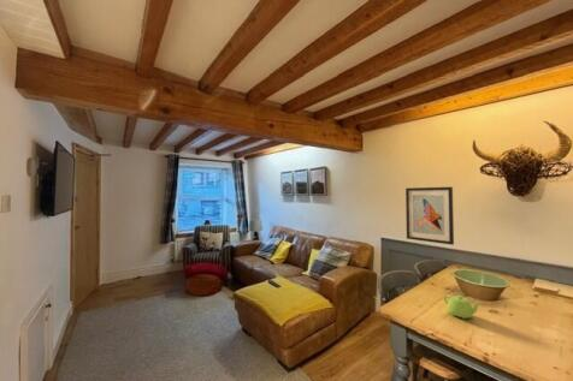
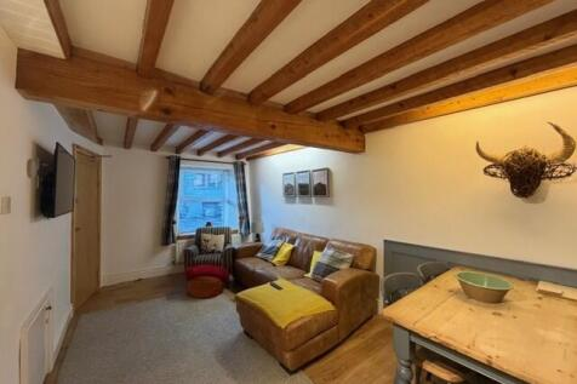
- wall art (427, 214)
- teapot (461, 305)
